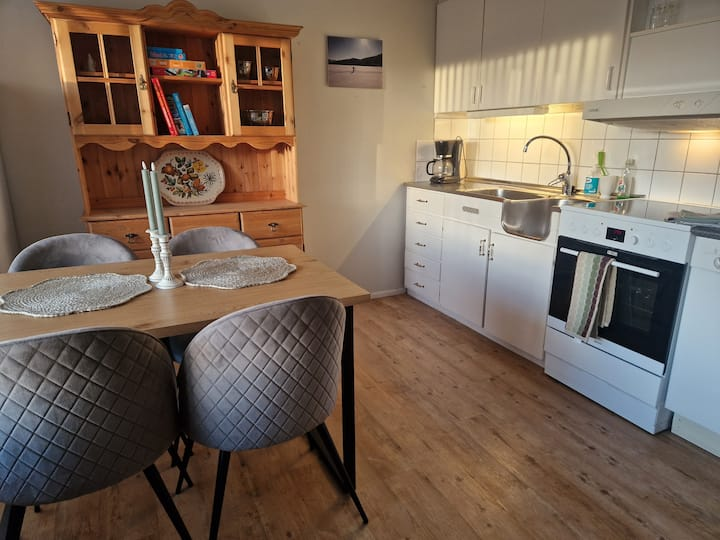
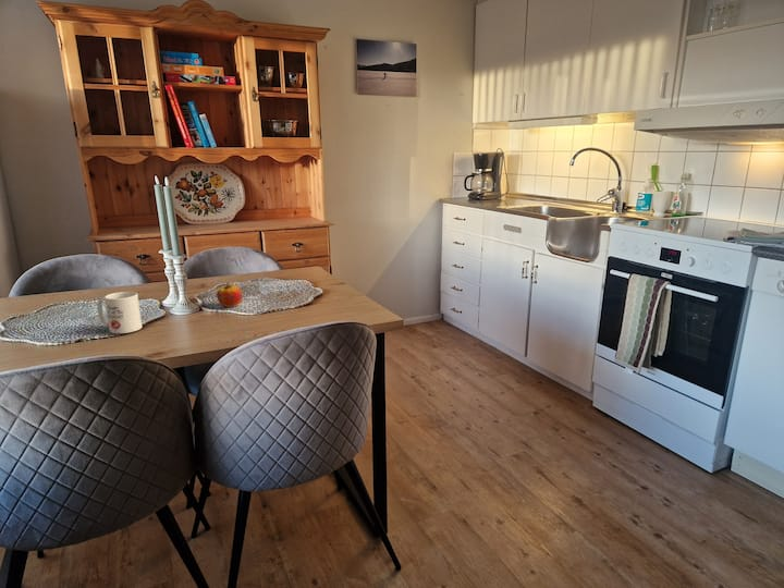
+ mug (118, 311)
+ apple (229, 294)
